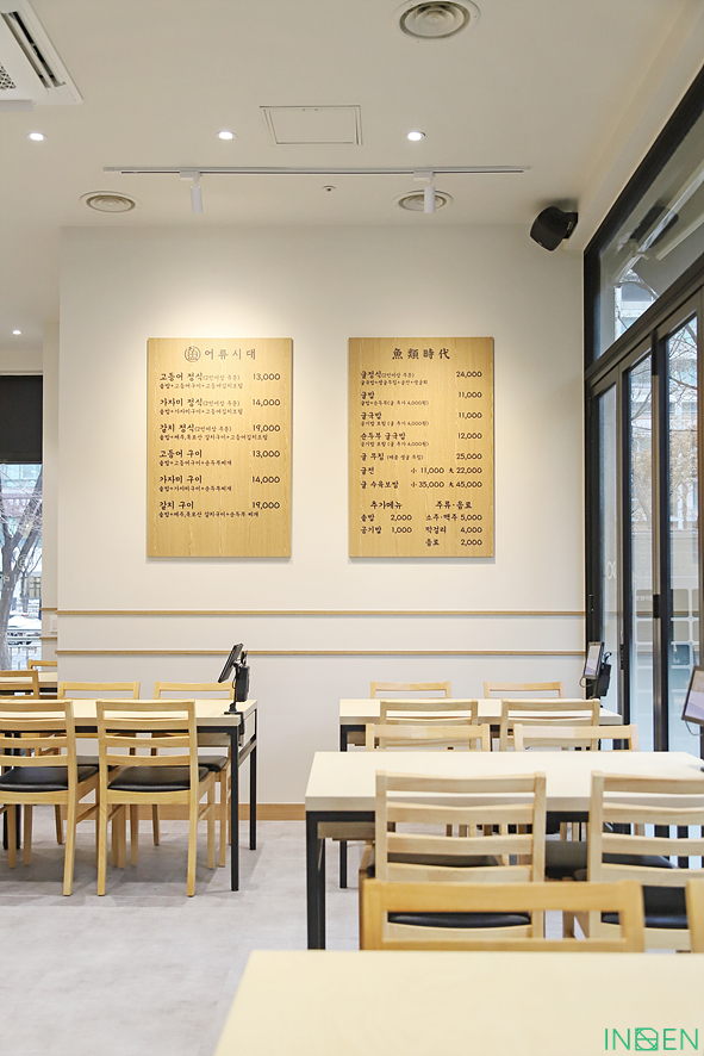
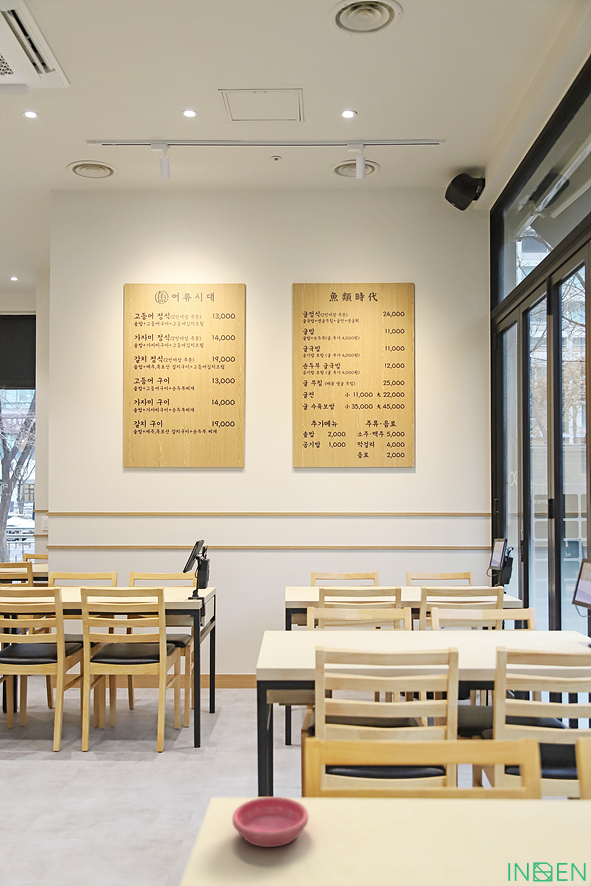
+ saucer (270, 822)
